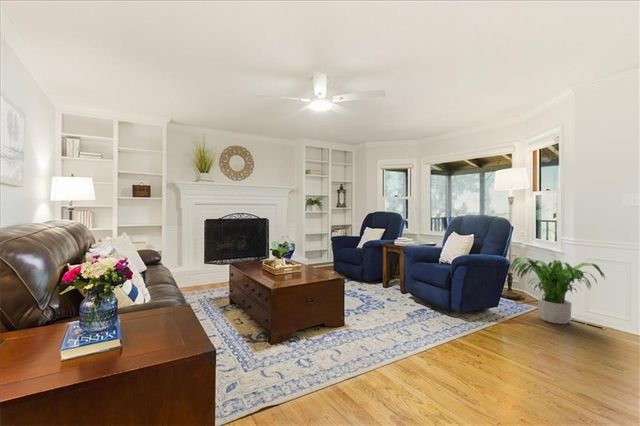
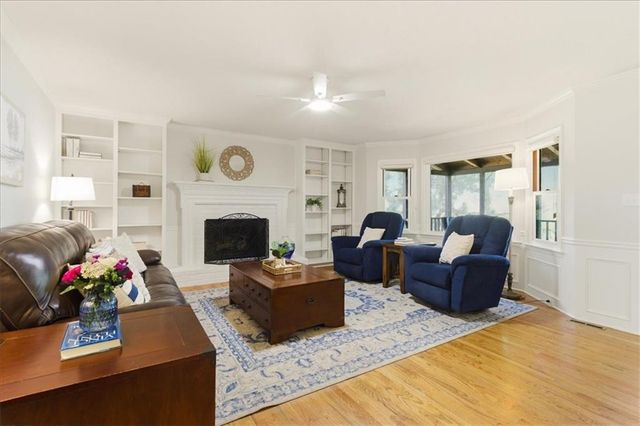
- potted plant (557, 290)
